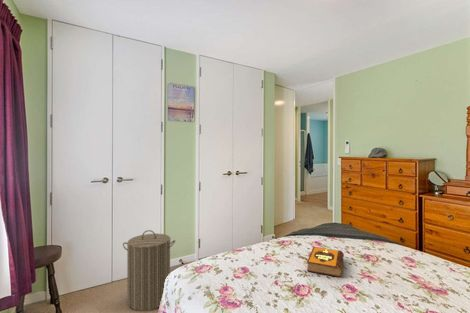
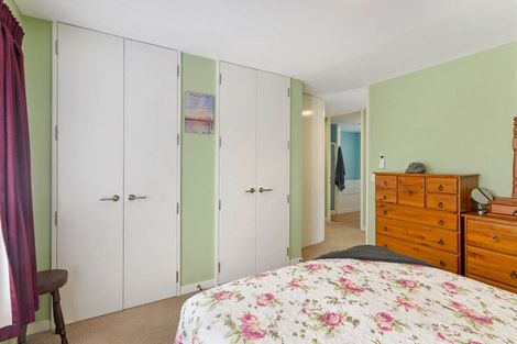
- laundry hamper (149, 264)
- hardback book (326, 260)
